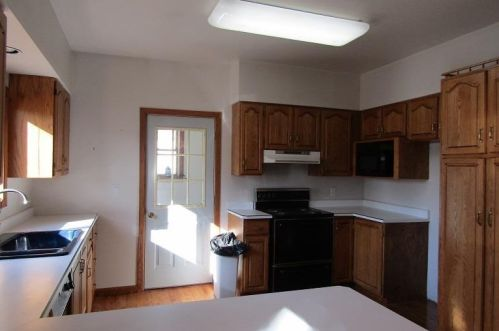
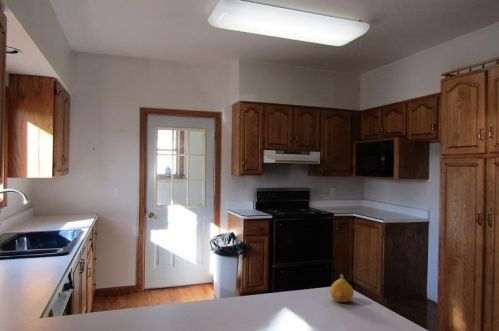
+ fruit (341, 287)
